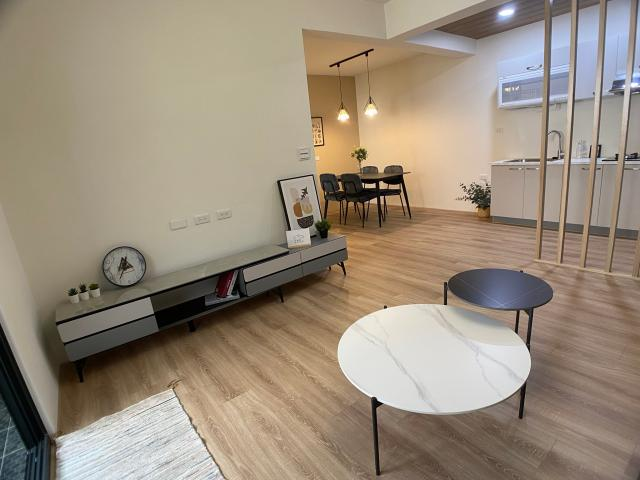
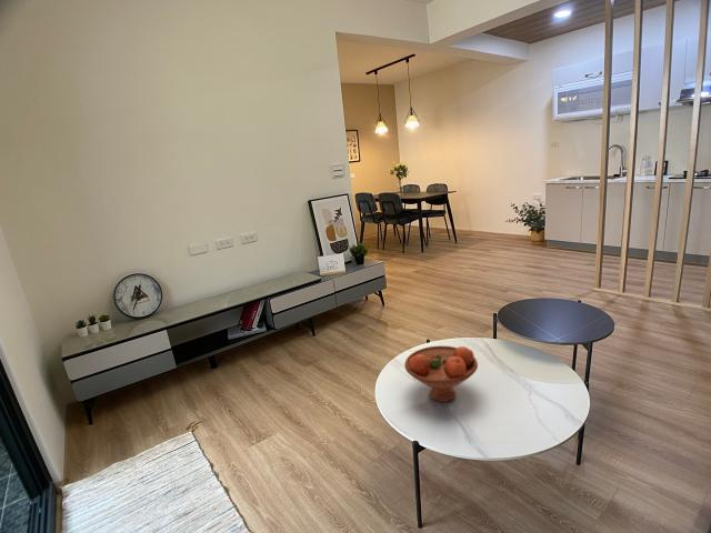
+ fruit bowl (441, 372)
